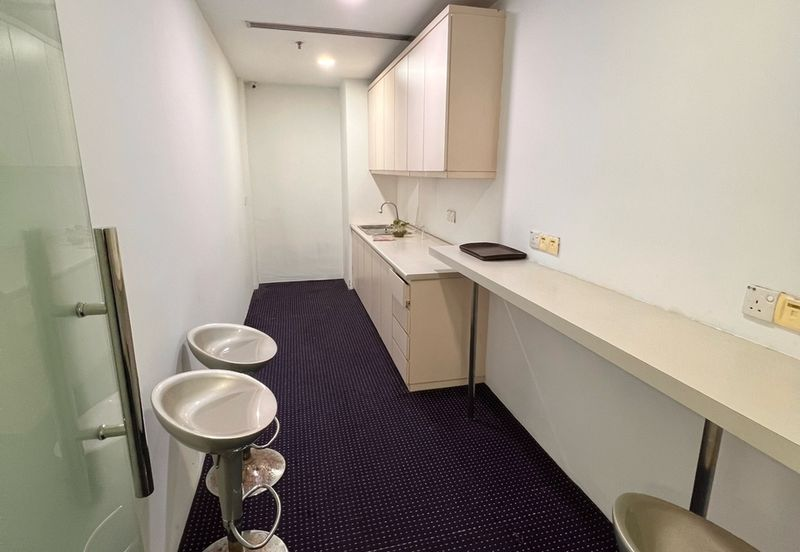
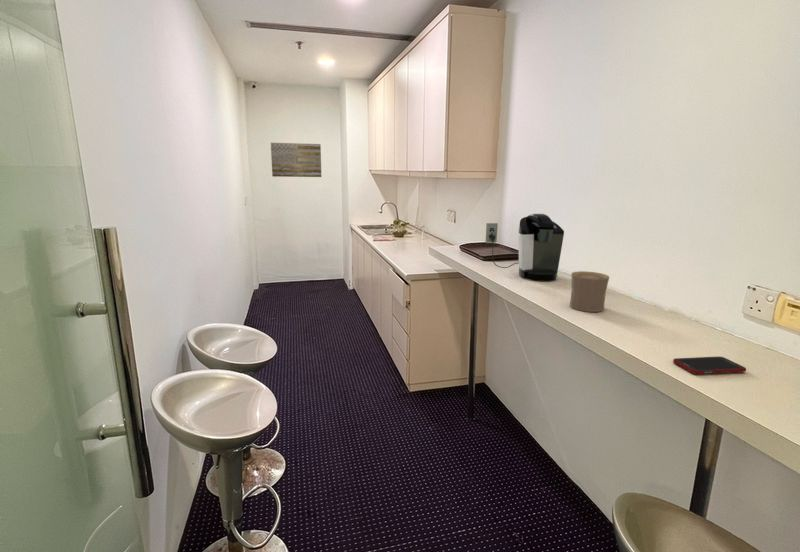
+ coffee maker (526, 245)
+ cup (588, 291)
+ wall art (296, 160)
+ cell phone (708, 365)
